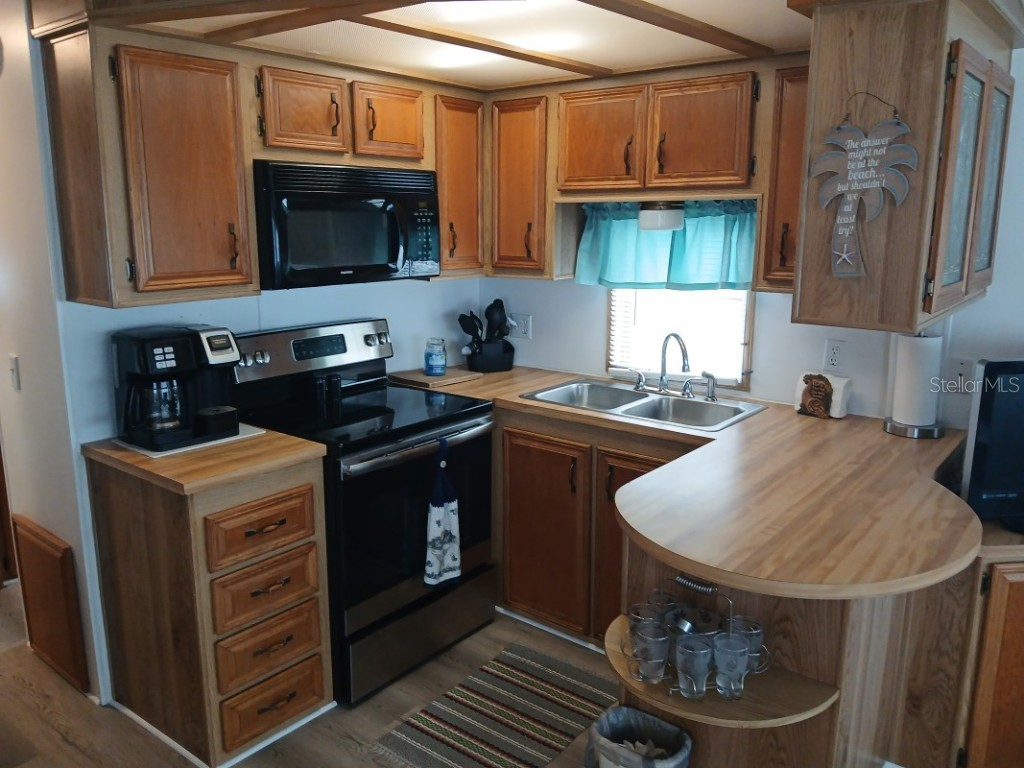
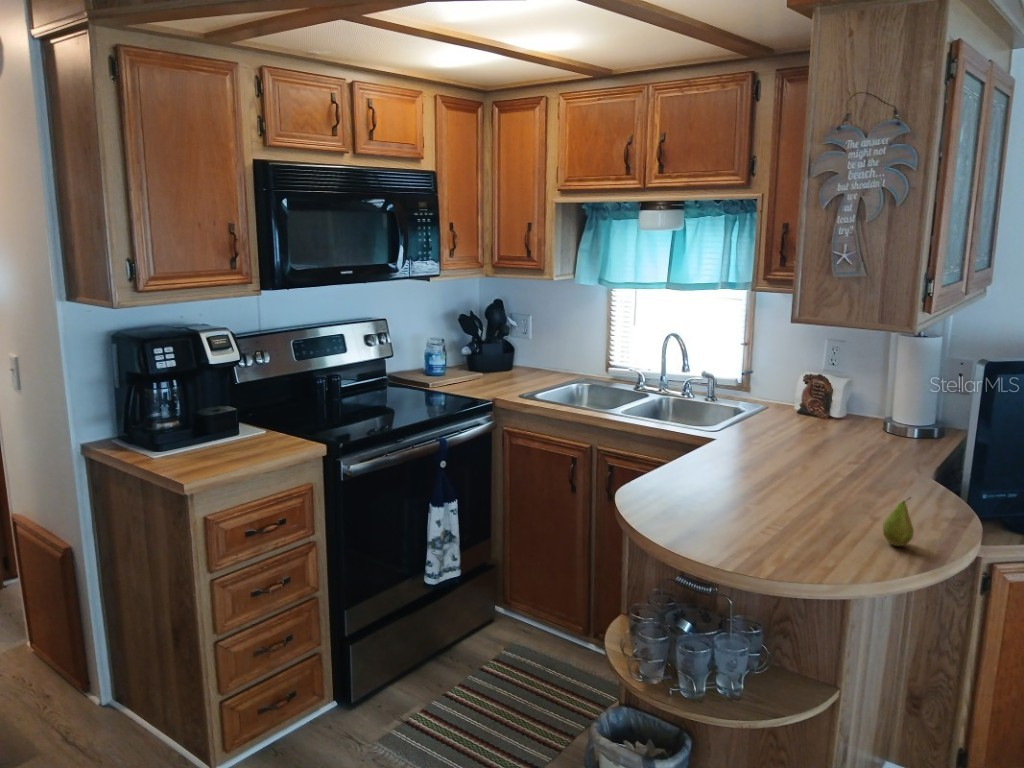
+ fruit (898, 519)
